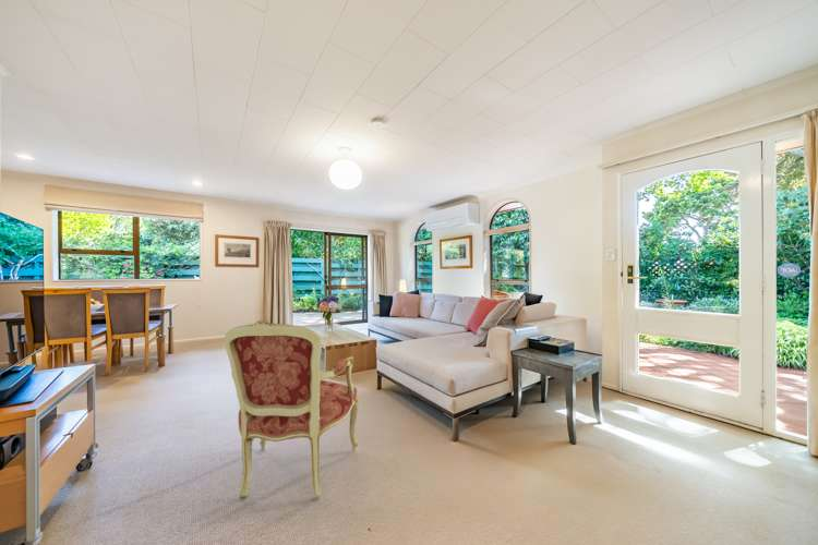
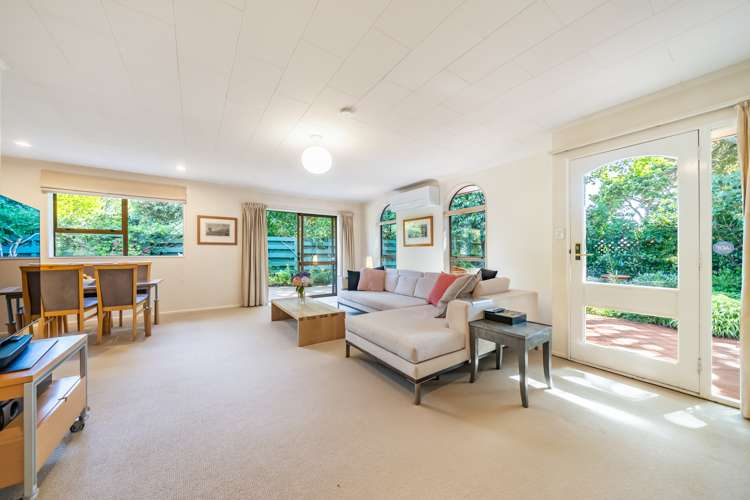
- armchair (291, 395)
